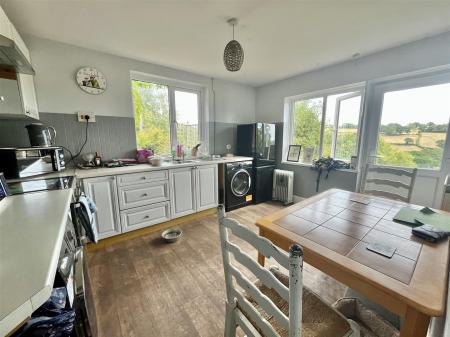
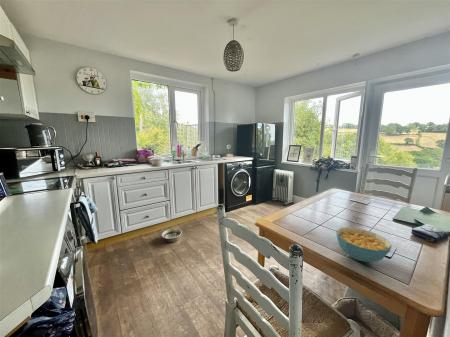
+ cereal bowl (360, 247)
